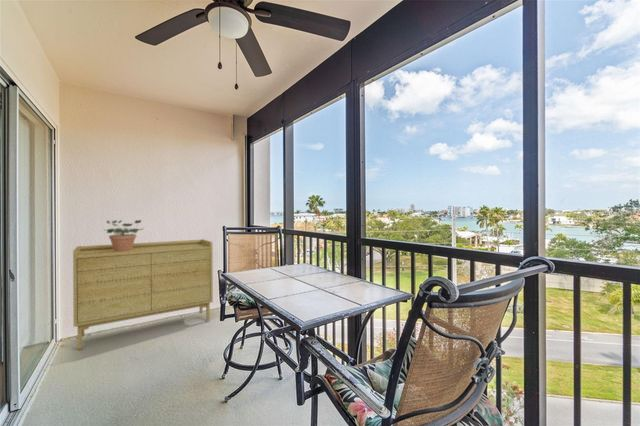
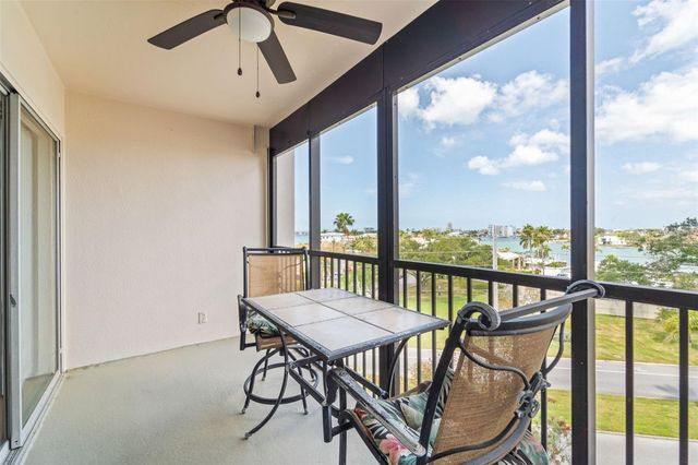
- sideboard (149, 286)
- potted plant (126, 234)
